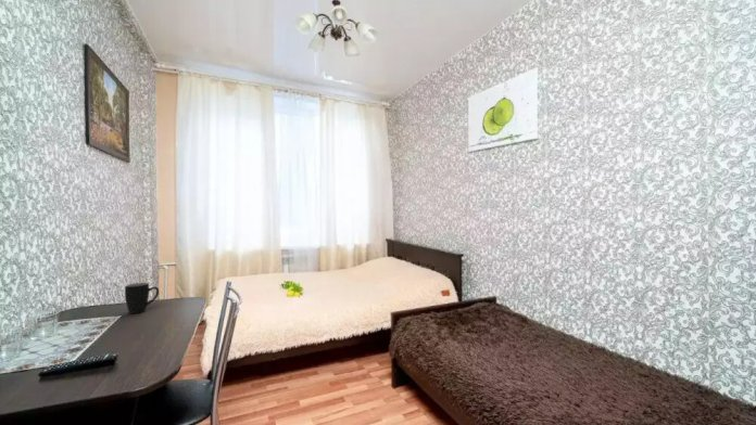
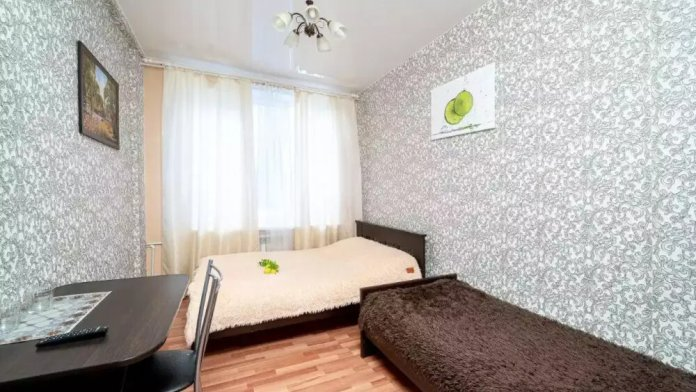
- mug (142, 297)
